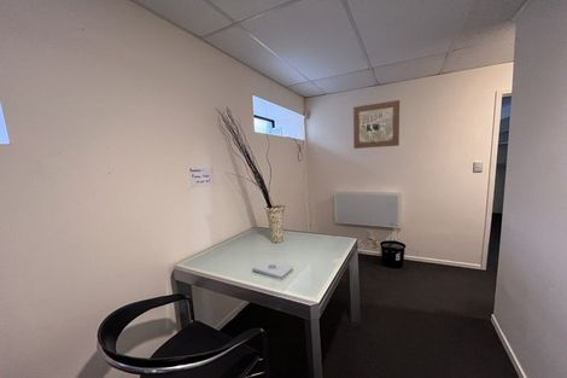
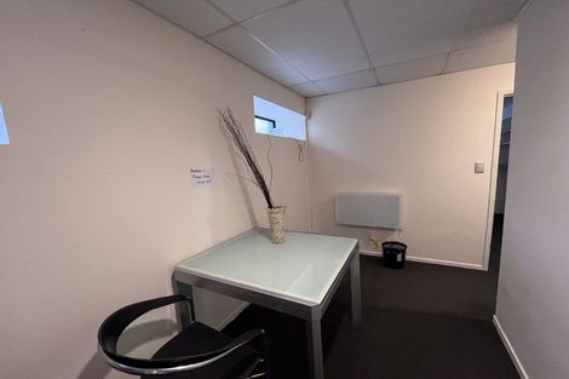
- notepad (273, 268)
- wall art (375, 126)
